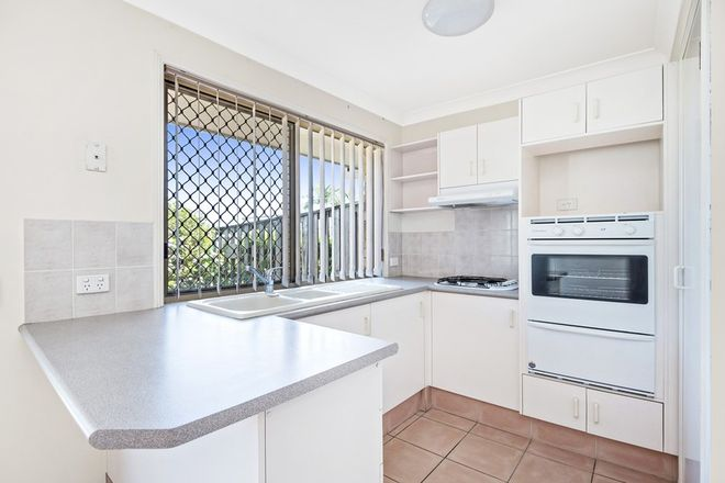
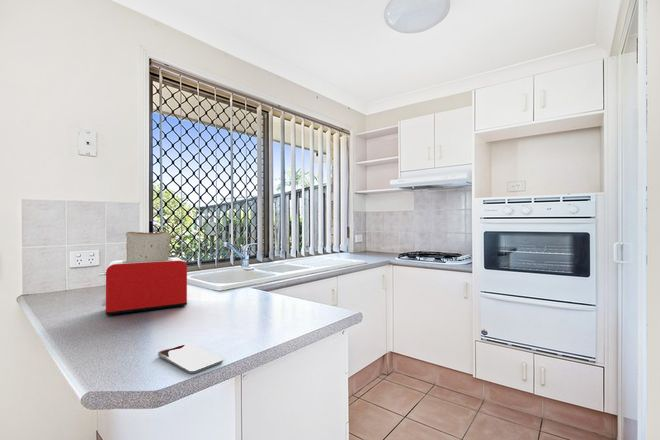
+ toaster (144, 269)
+ smartphone (189, 357)
